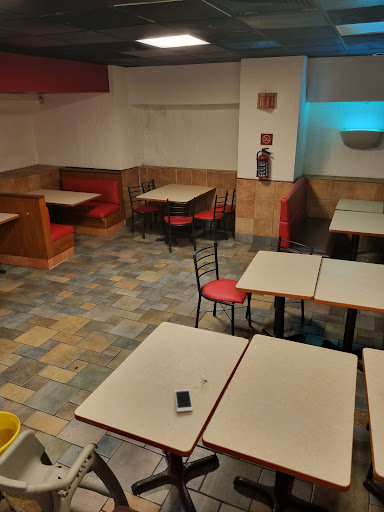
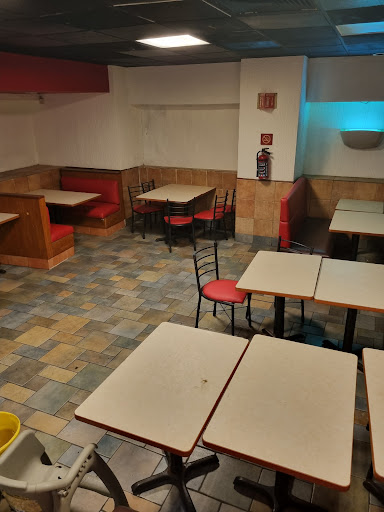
- cell phone (183, 400)
